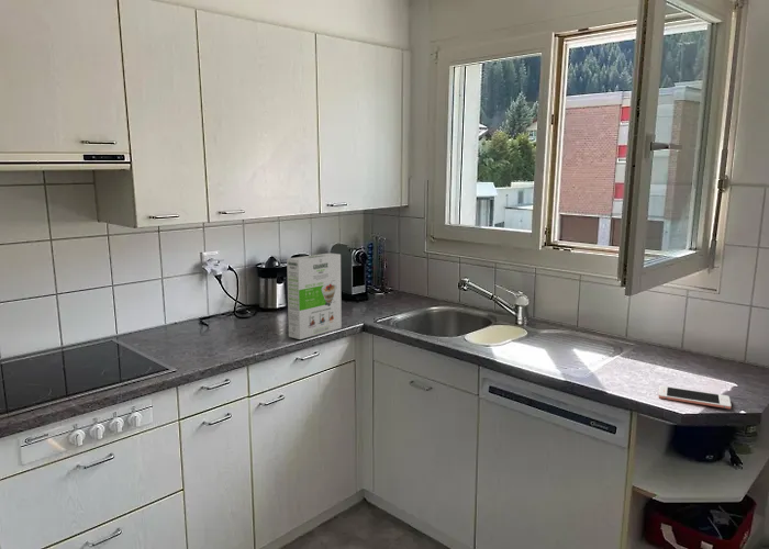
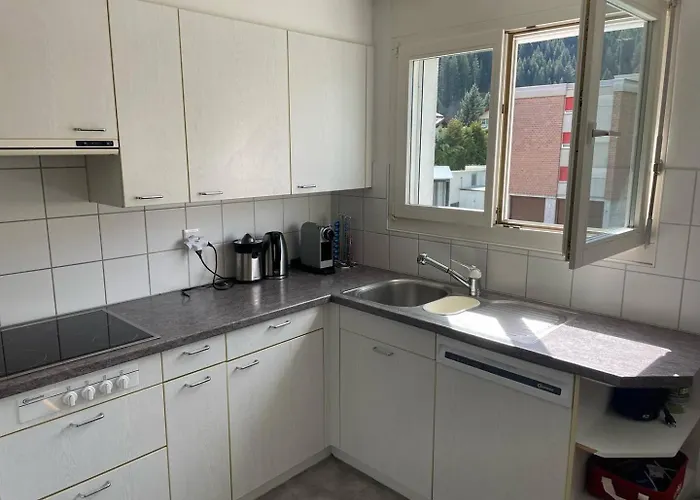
- cell phone (693, 396)
- cereal box (314, 294)
